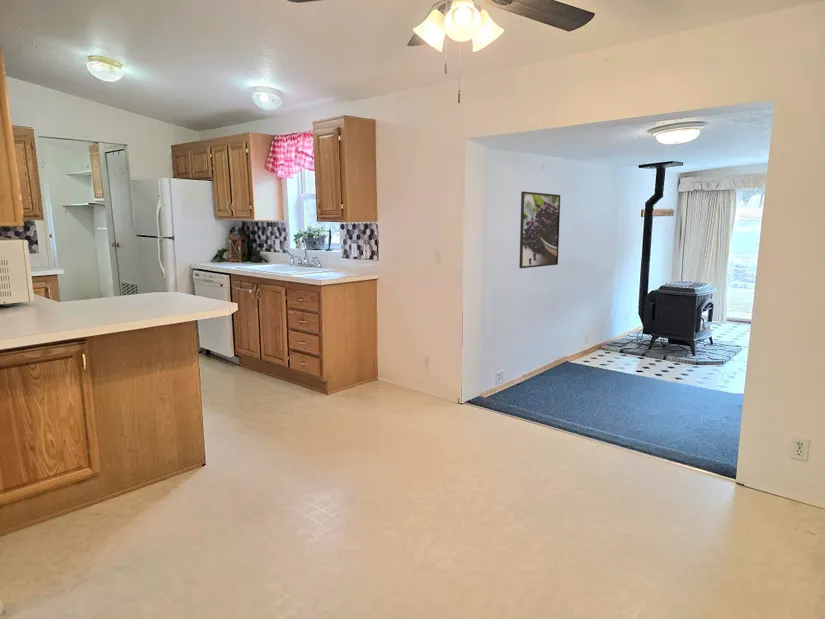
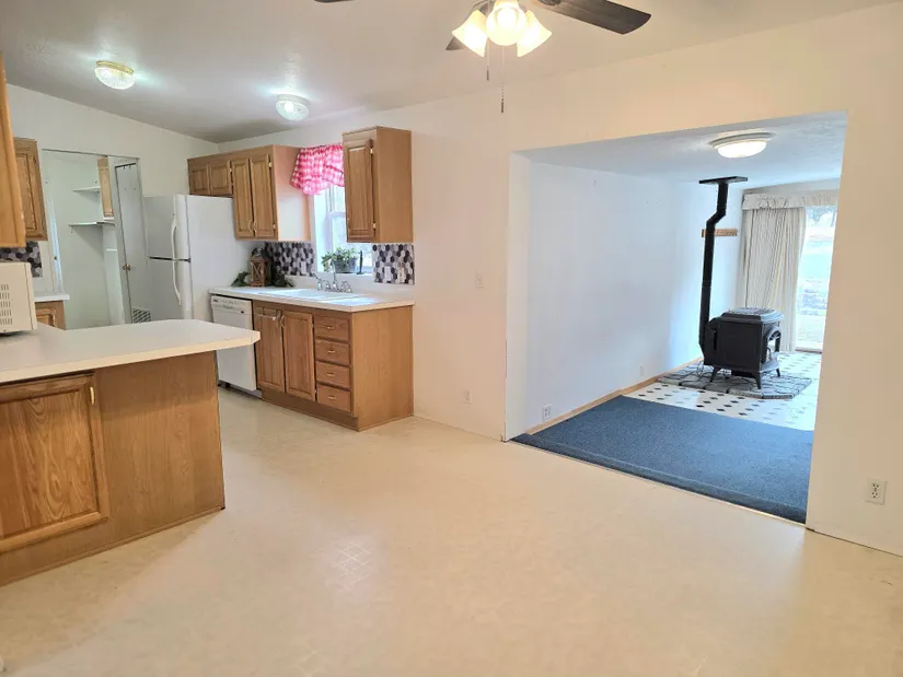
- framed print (540, 230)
